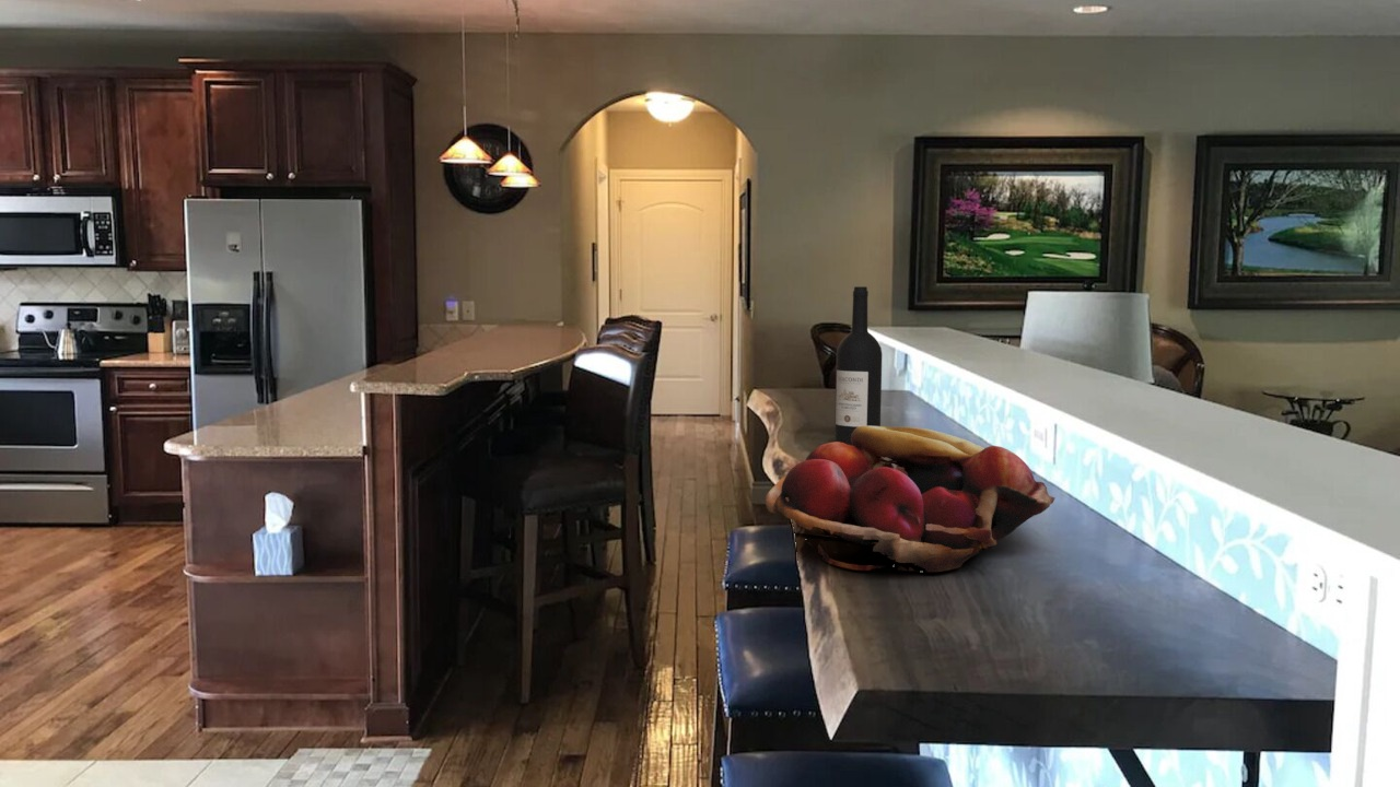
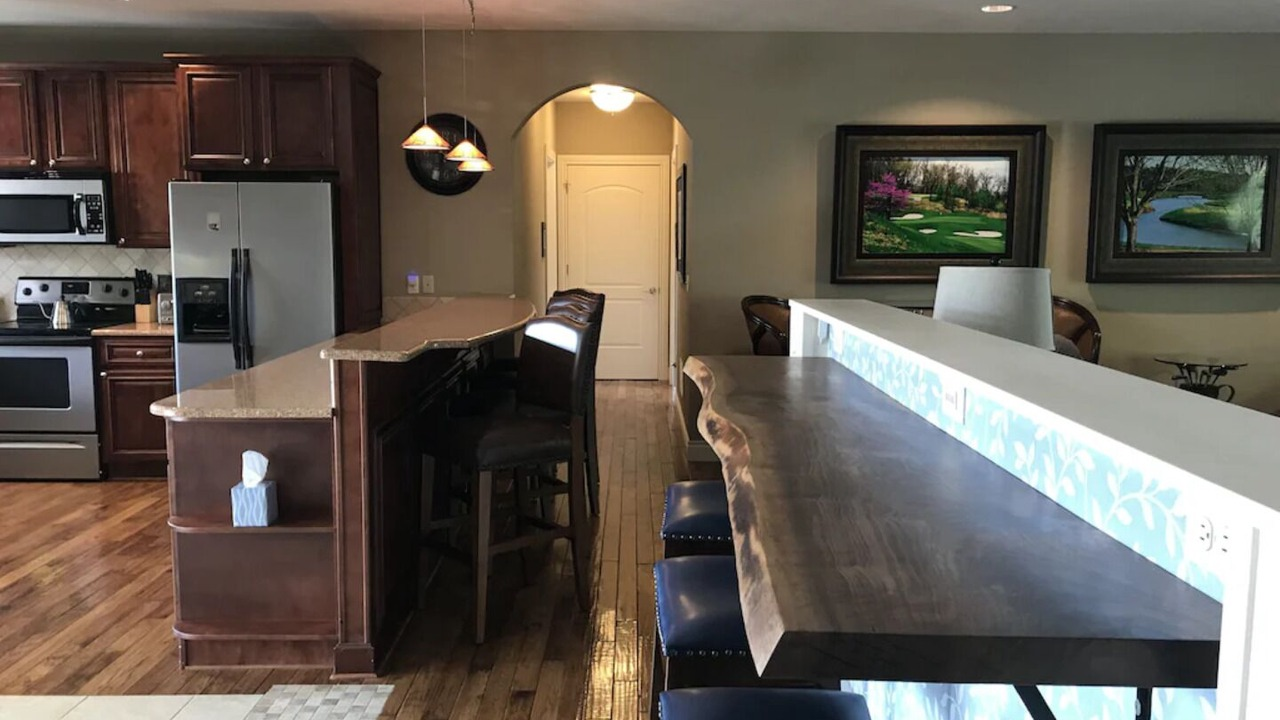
- wine bottle (859, 372)
- fruit basket (901, 488)
